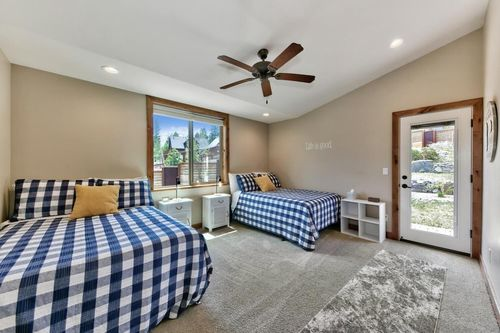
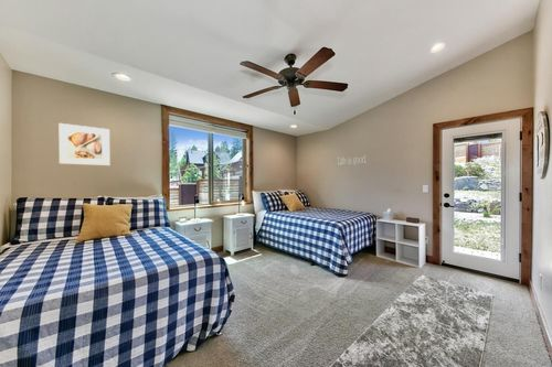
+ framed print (85, 145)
